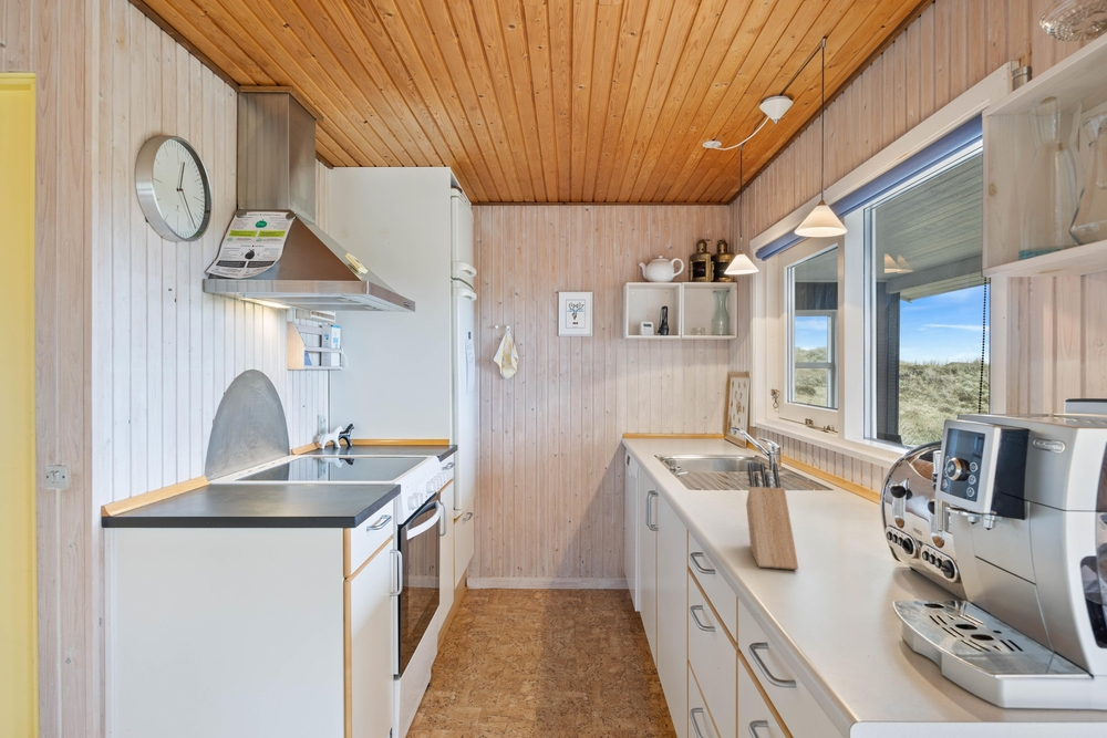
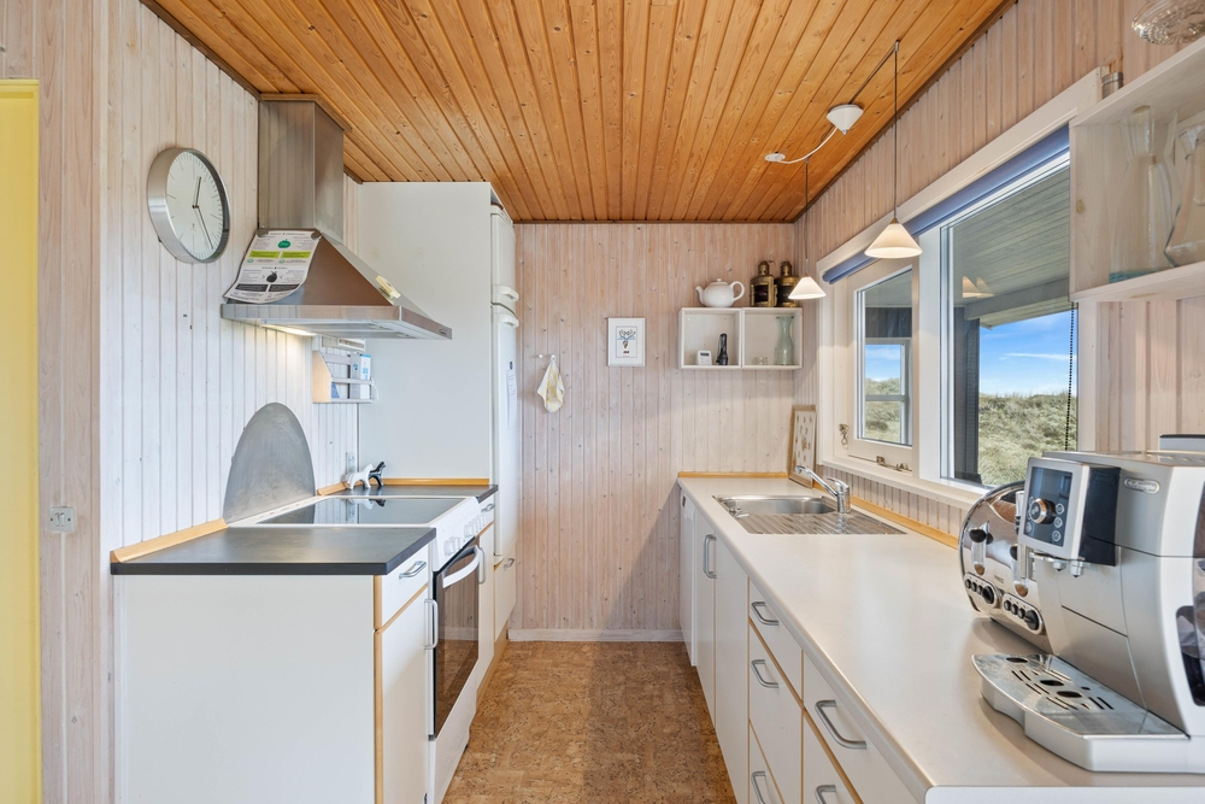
- knife block (768, 510)
